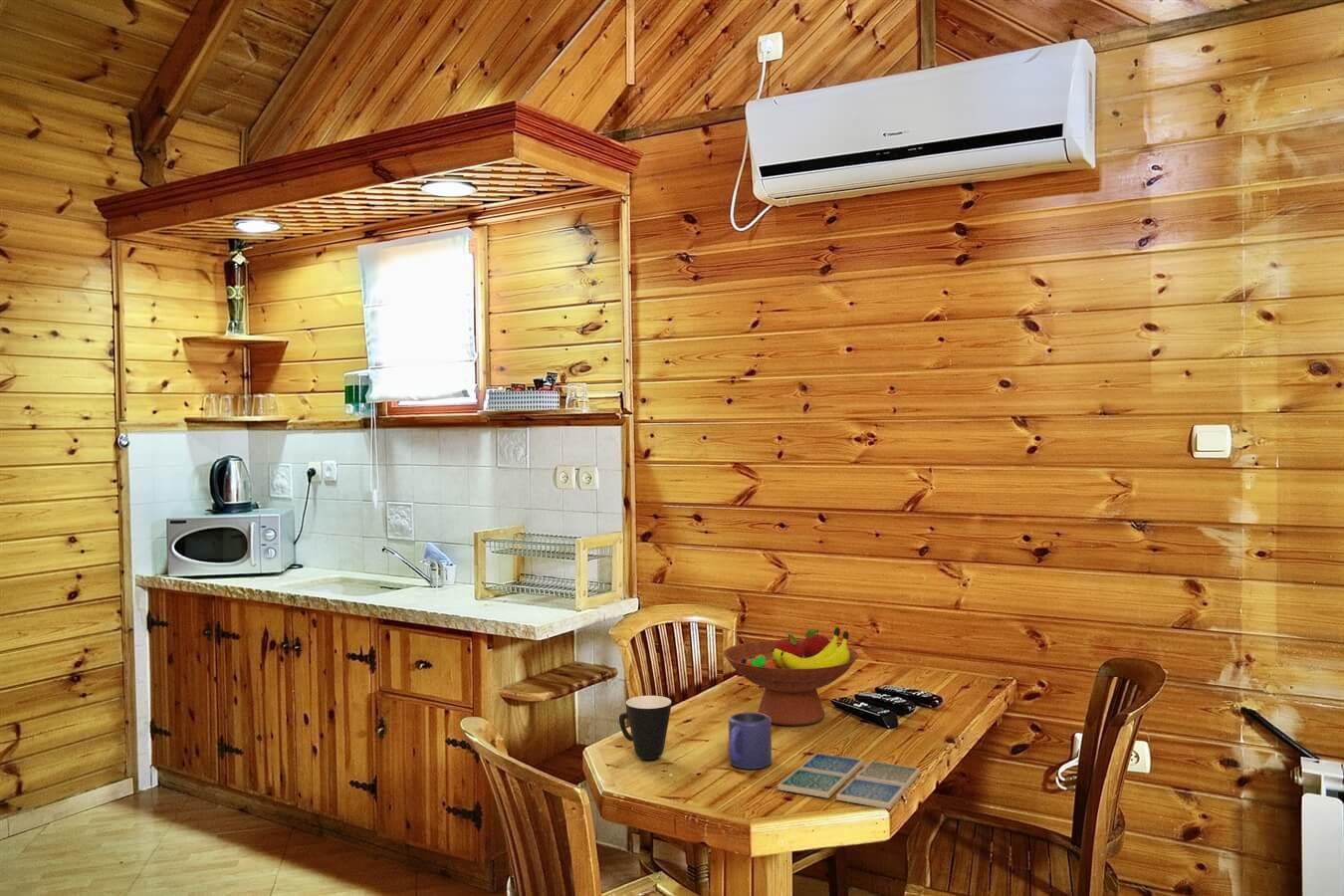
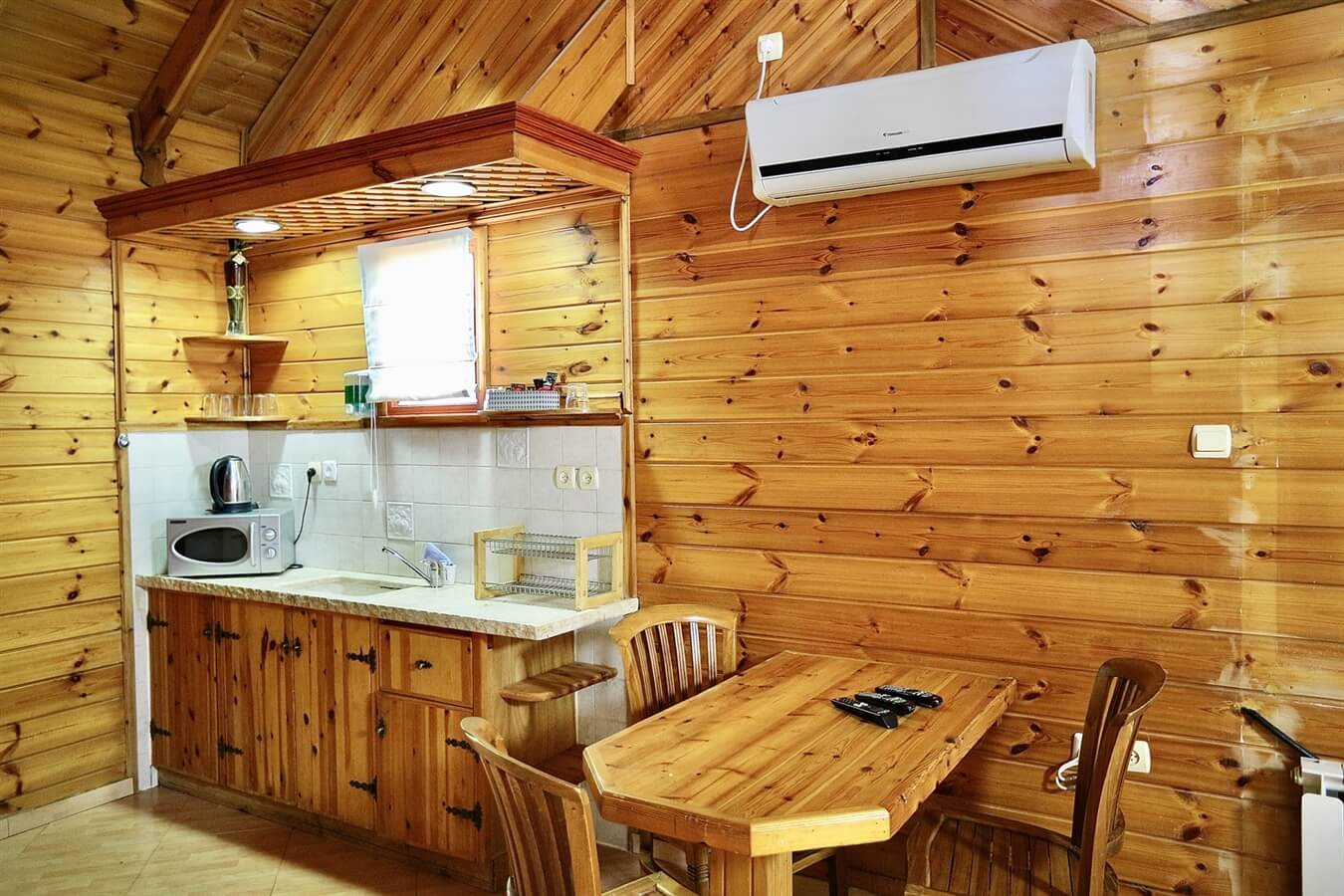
- mug (644, 729)
- fruit bowl (790, 672)
- drink coaster (849, 778)
- mug (746, 742)
